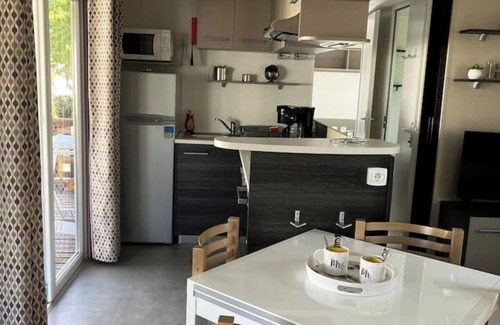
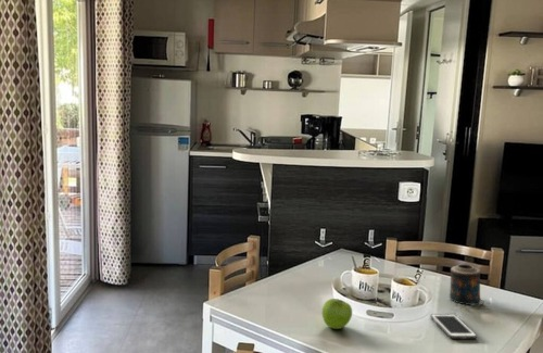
+ cell phone (452, 326)
+ candle (468, 281)
+ fruit (337, 313)
